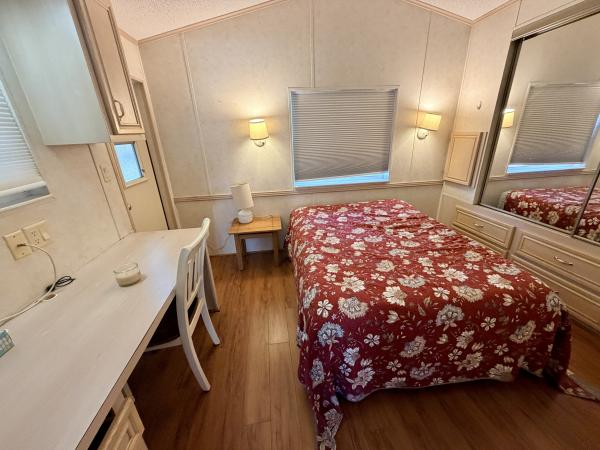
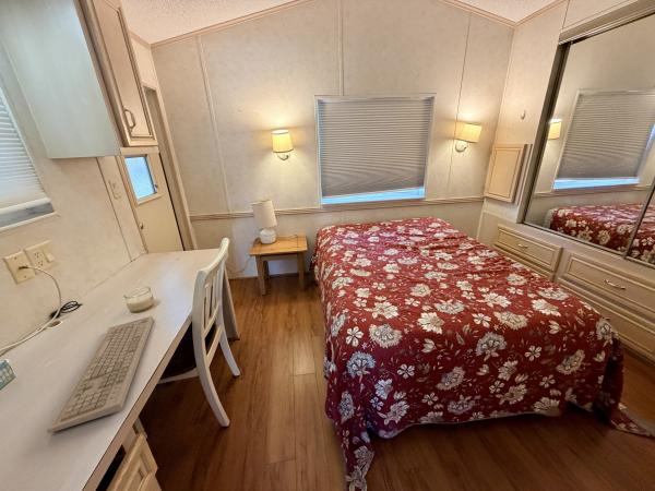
+ keyboard (112, 359)
